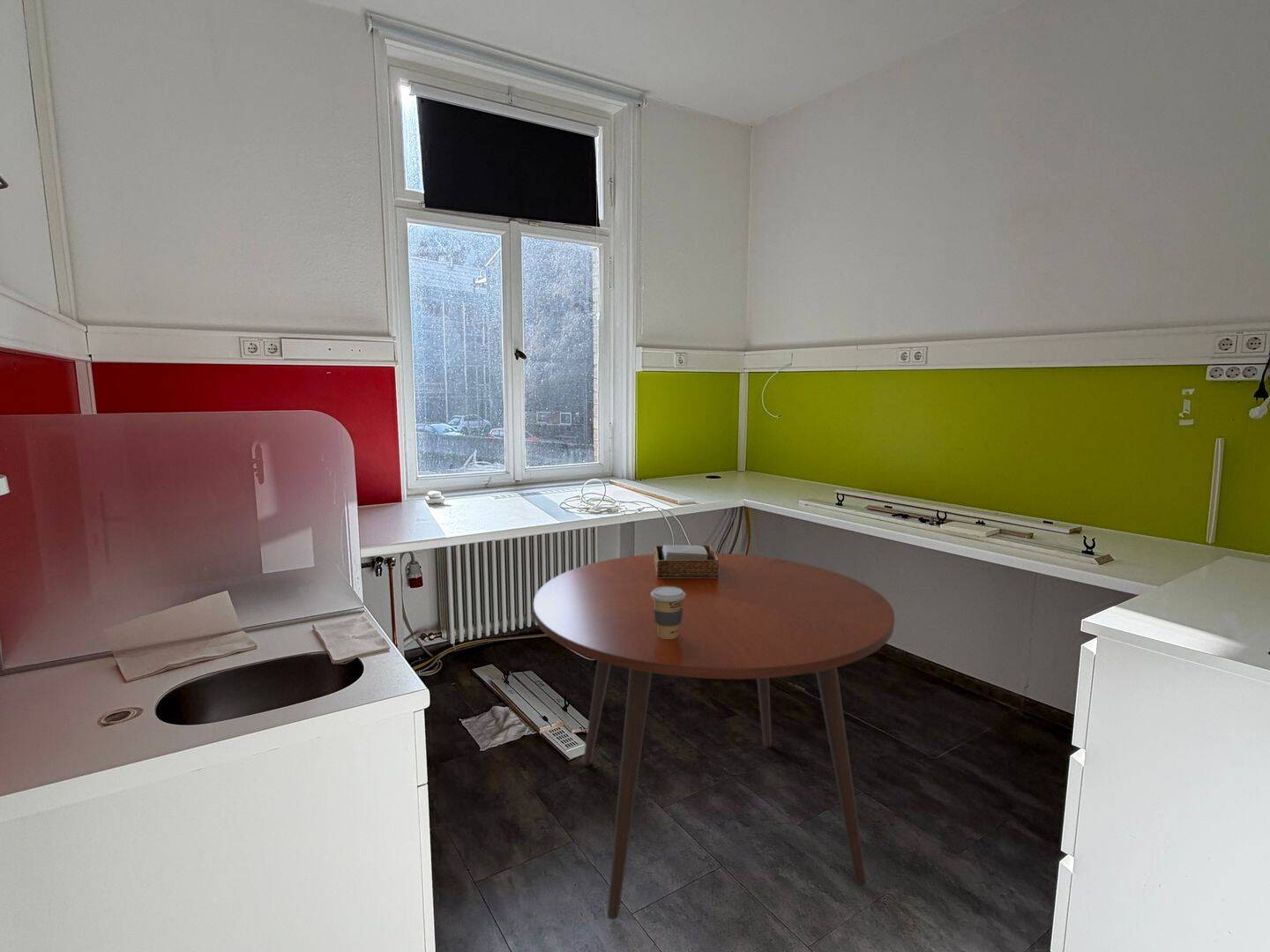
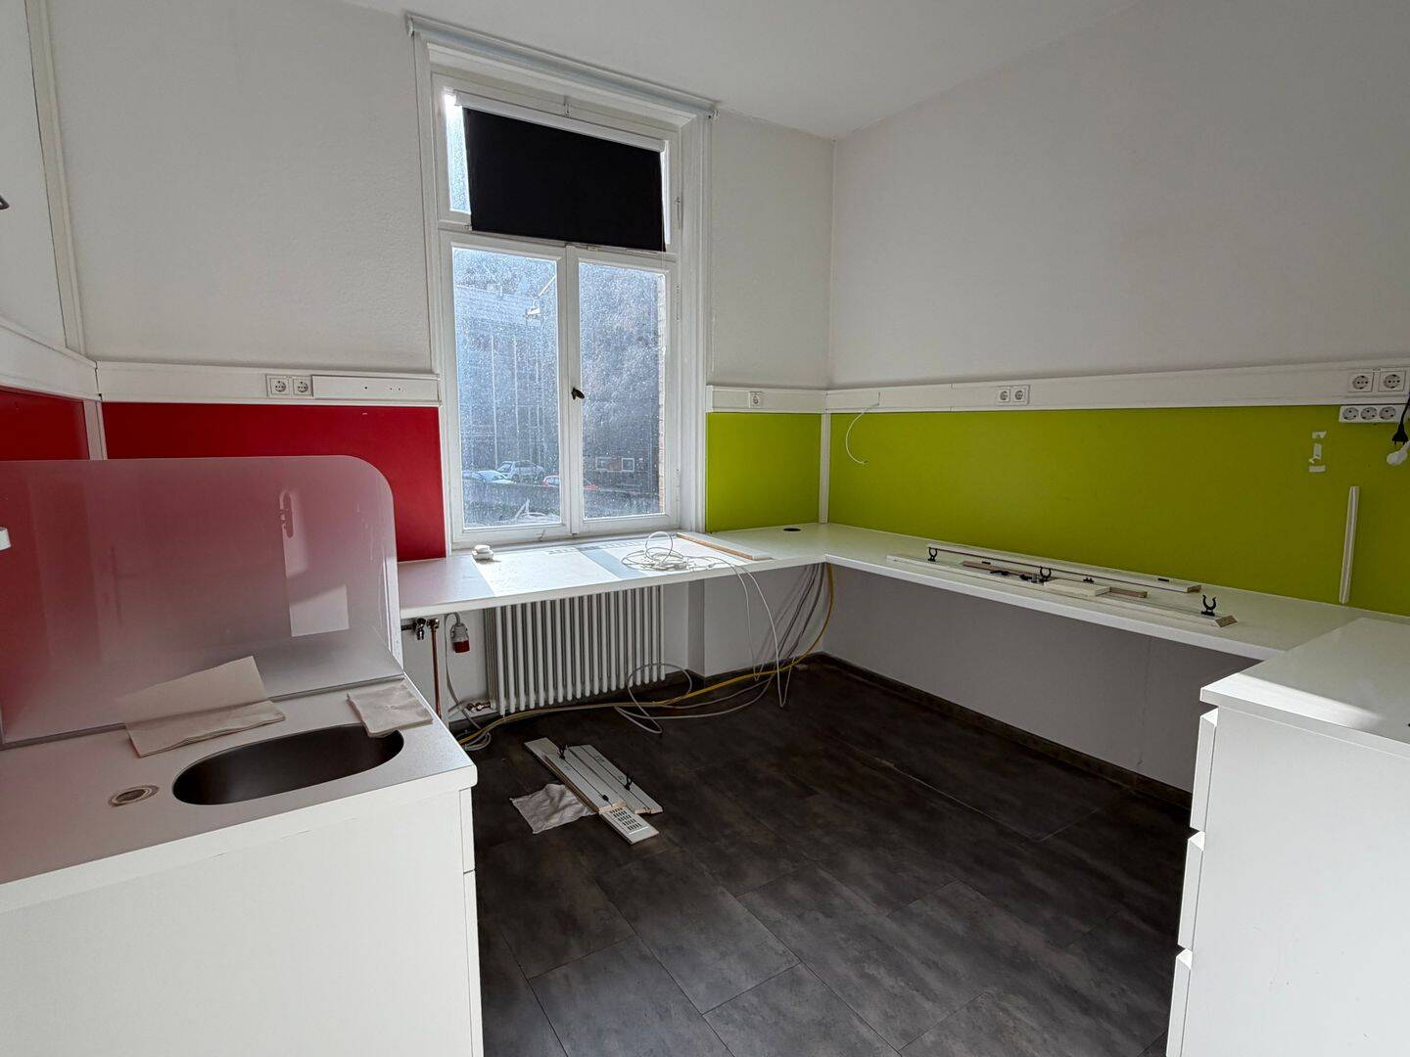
- dining table (706, 678)
- coffee cup (668, 612)
- napkin holder (685, 557)
